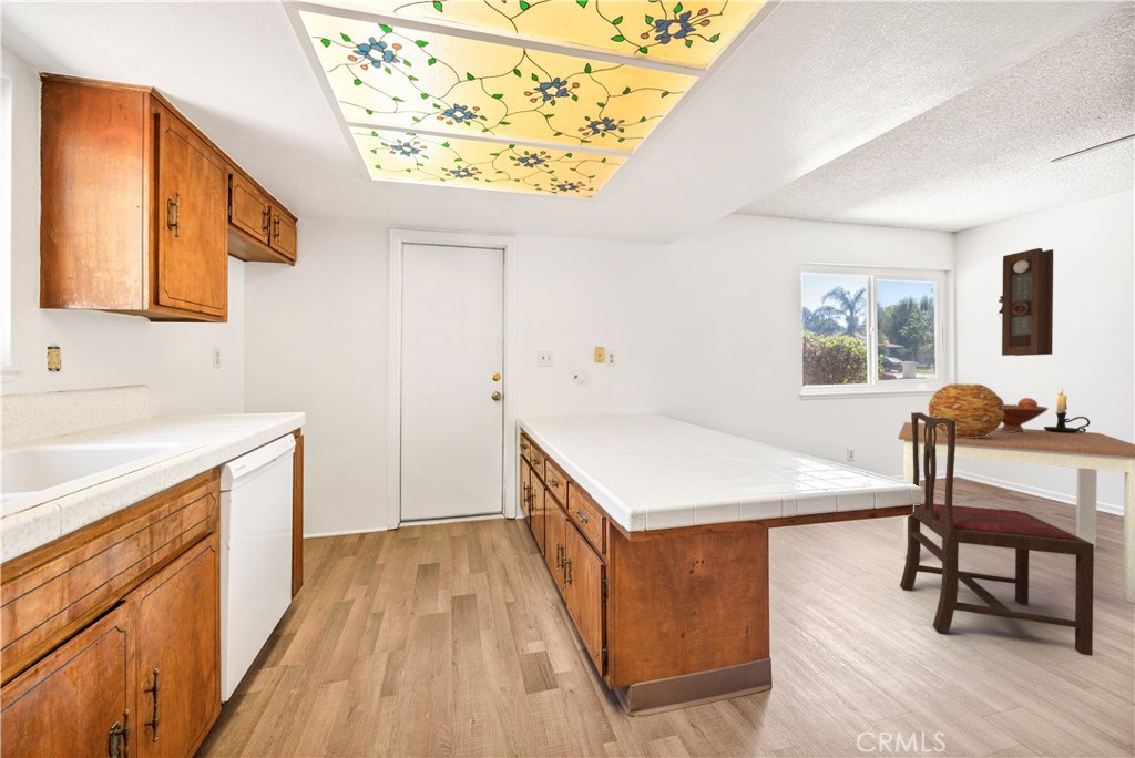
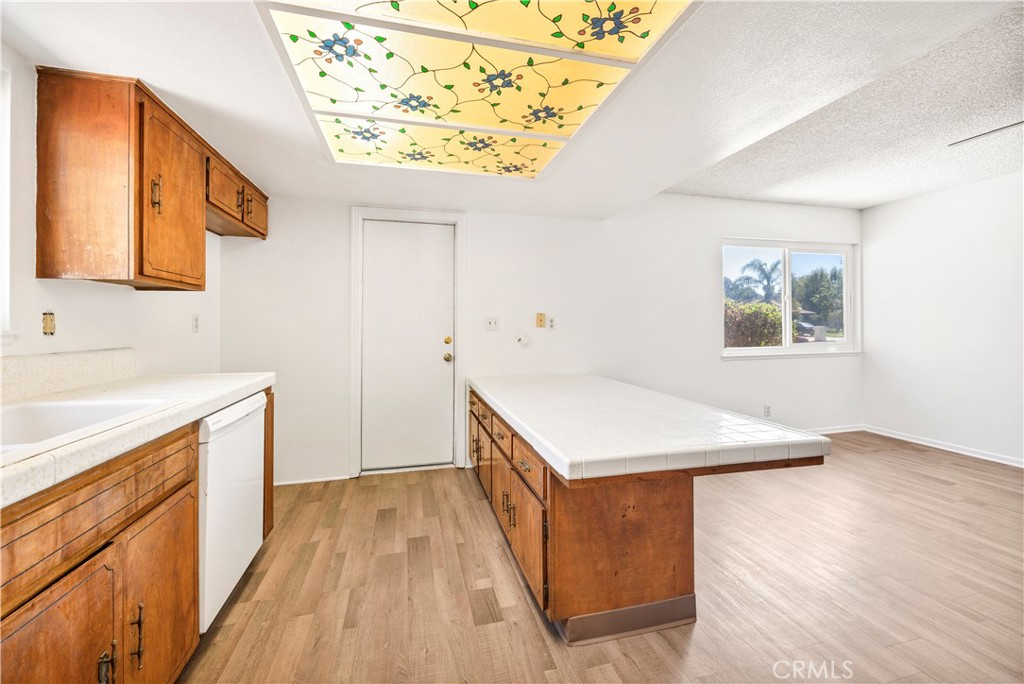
- pendulum clock (1020, 304)
- dining table (1008, 461)
- dining chair (983, 515)
- candle holder (1066, 408)
- fruit bowl (1012, 413)
- vase (964, 410)
